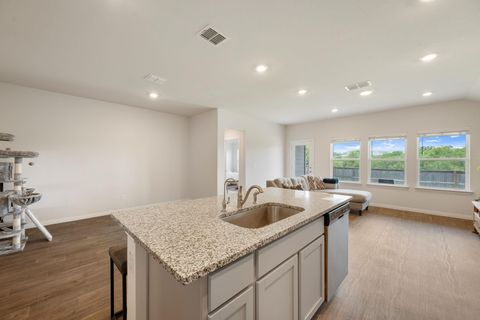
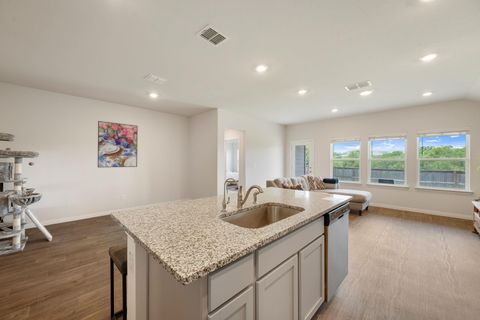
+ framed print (118, 145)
